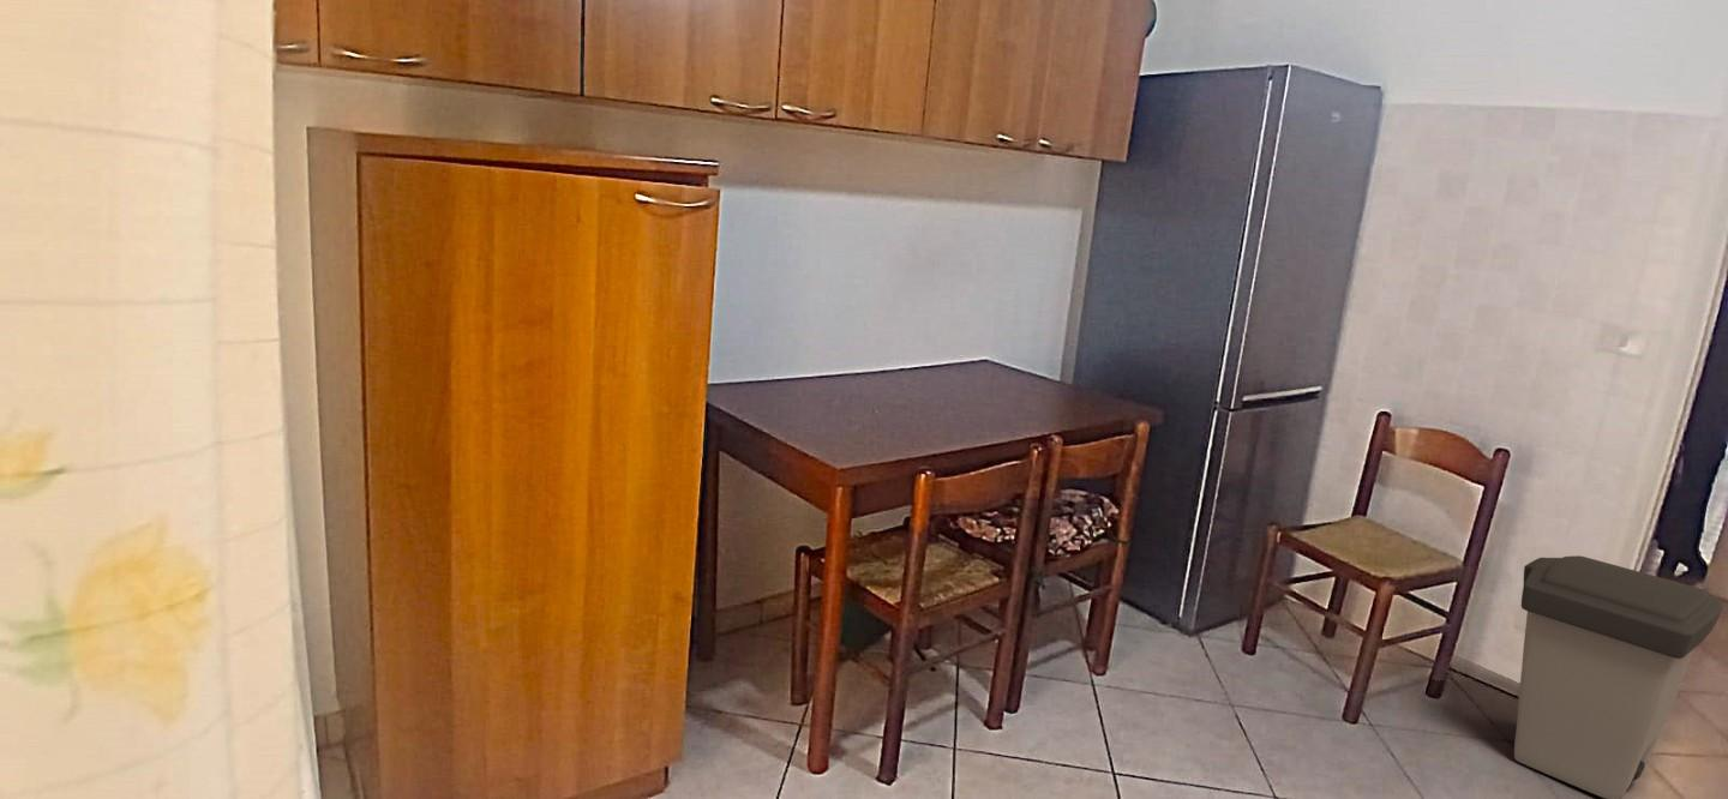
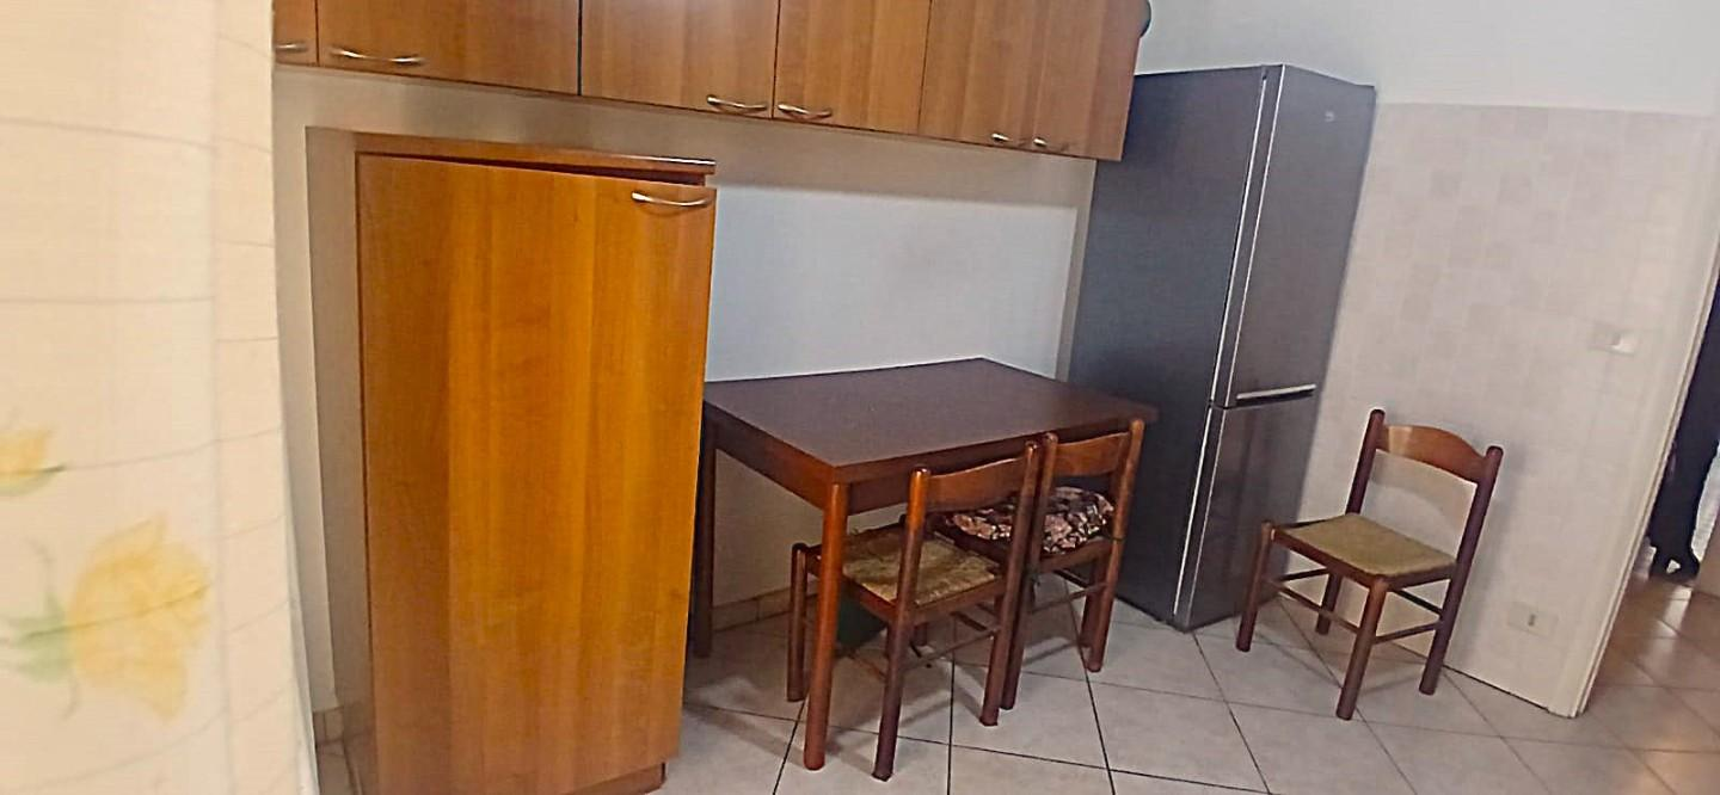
- trash can (1597, 671)
